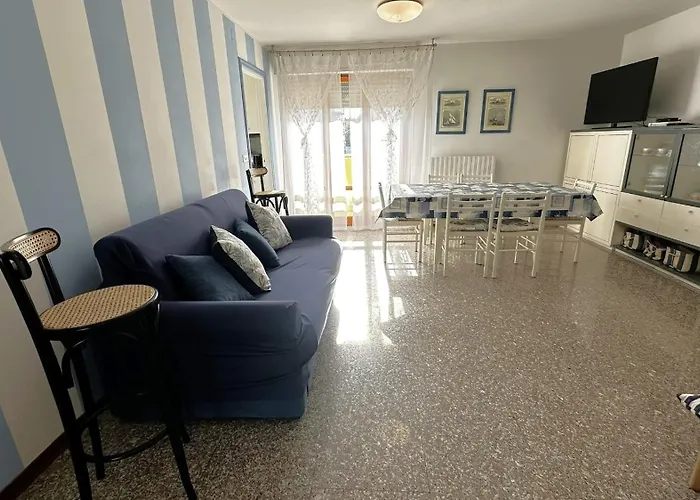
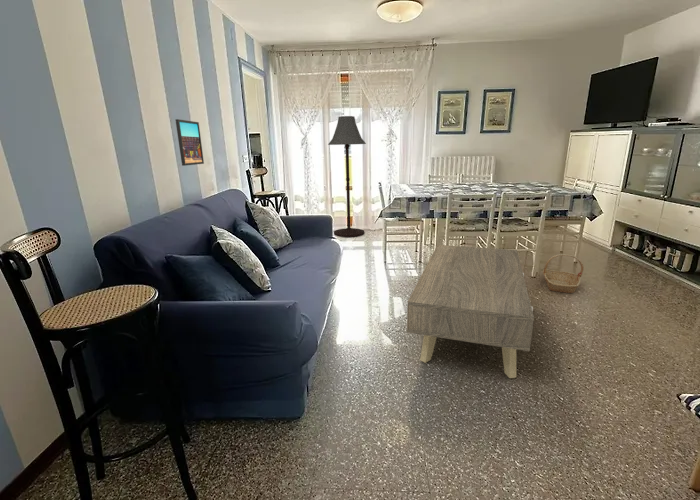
+ basket (561, 271)
+ coffee table (472, 303)
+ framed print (190, 143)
+ floor lamp (347, 177)
